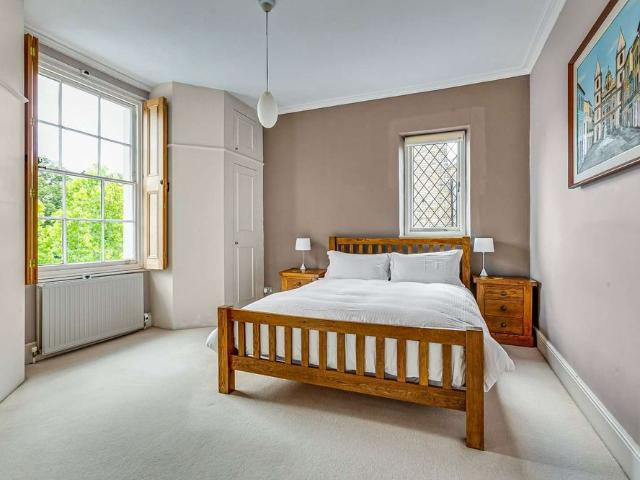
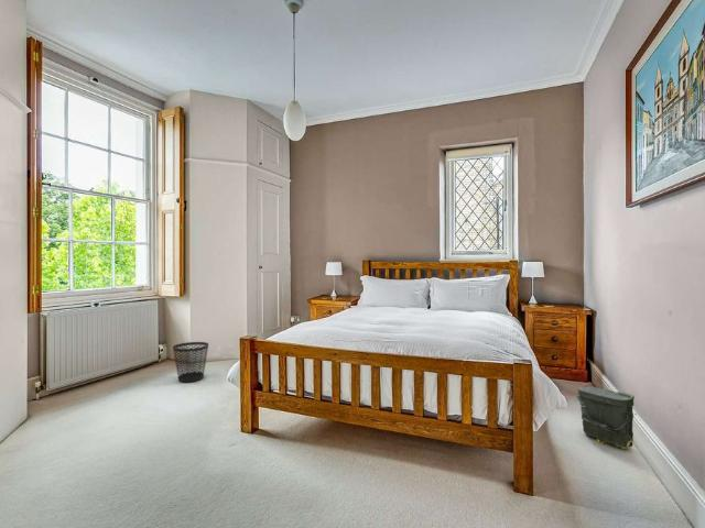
+ bag (605, 416)
+ wastebasket (191, 362)
